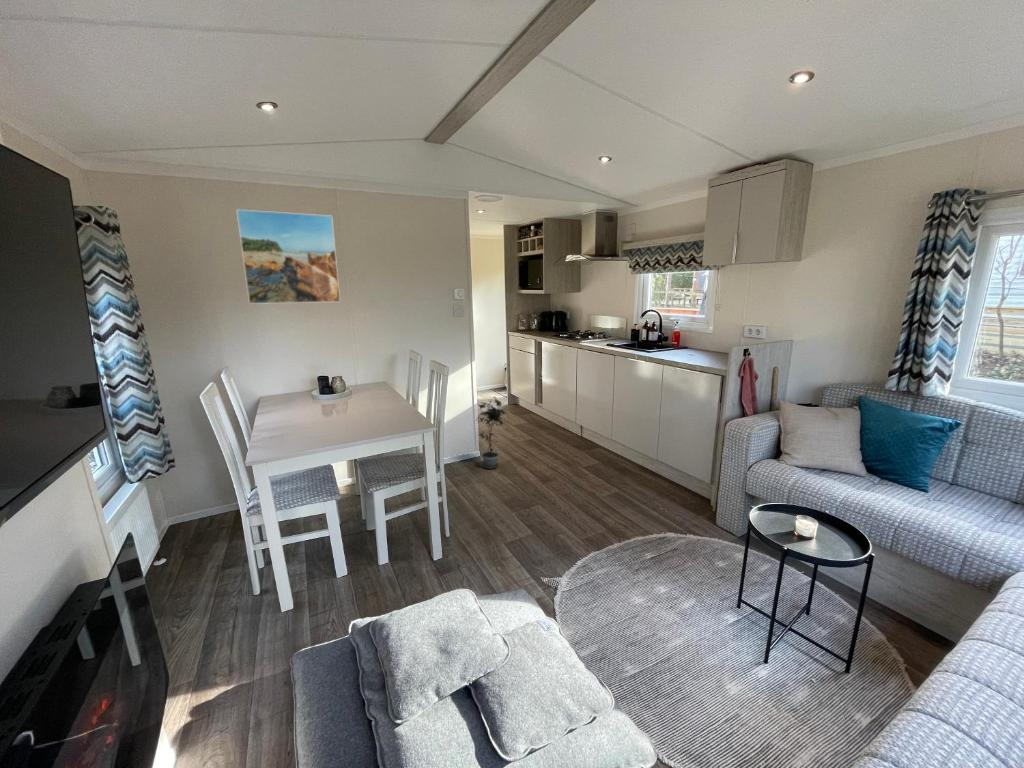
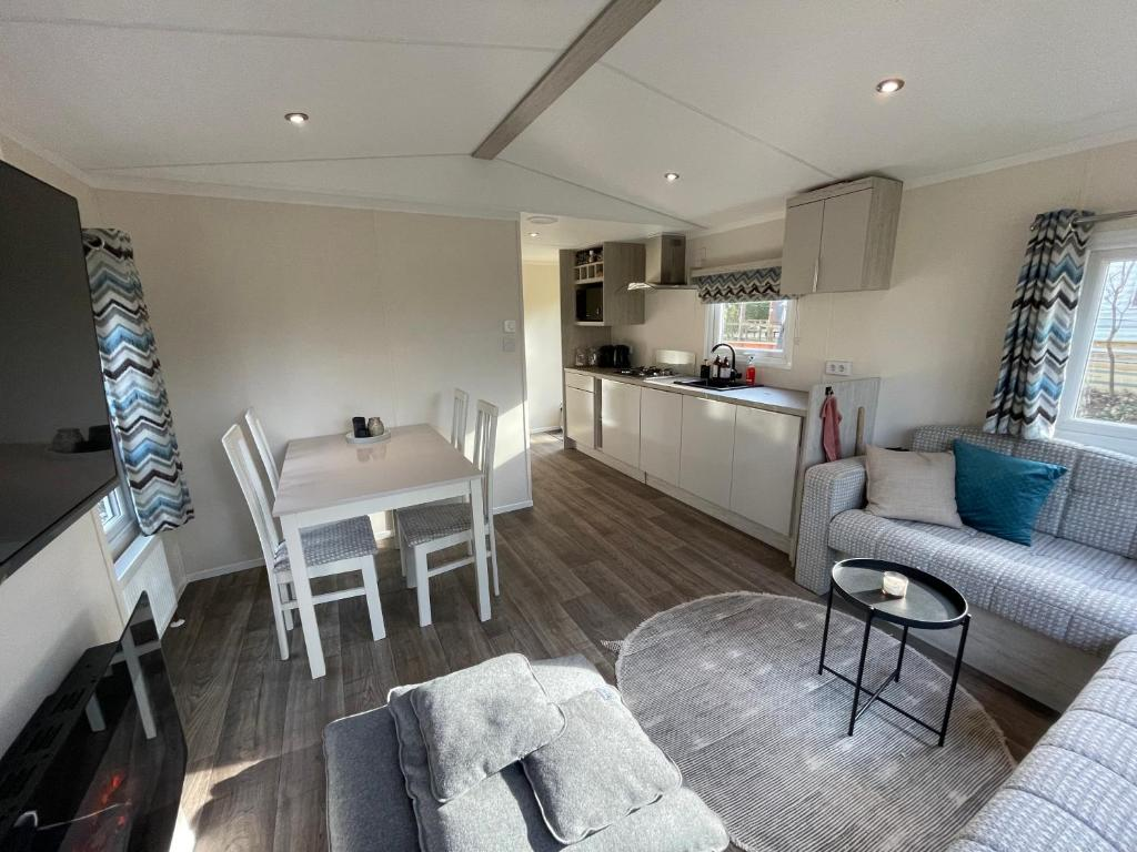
- potted plant (491, 433)
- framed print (291, 258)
